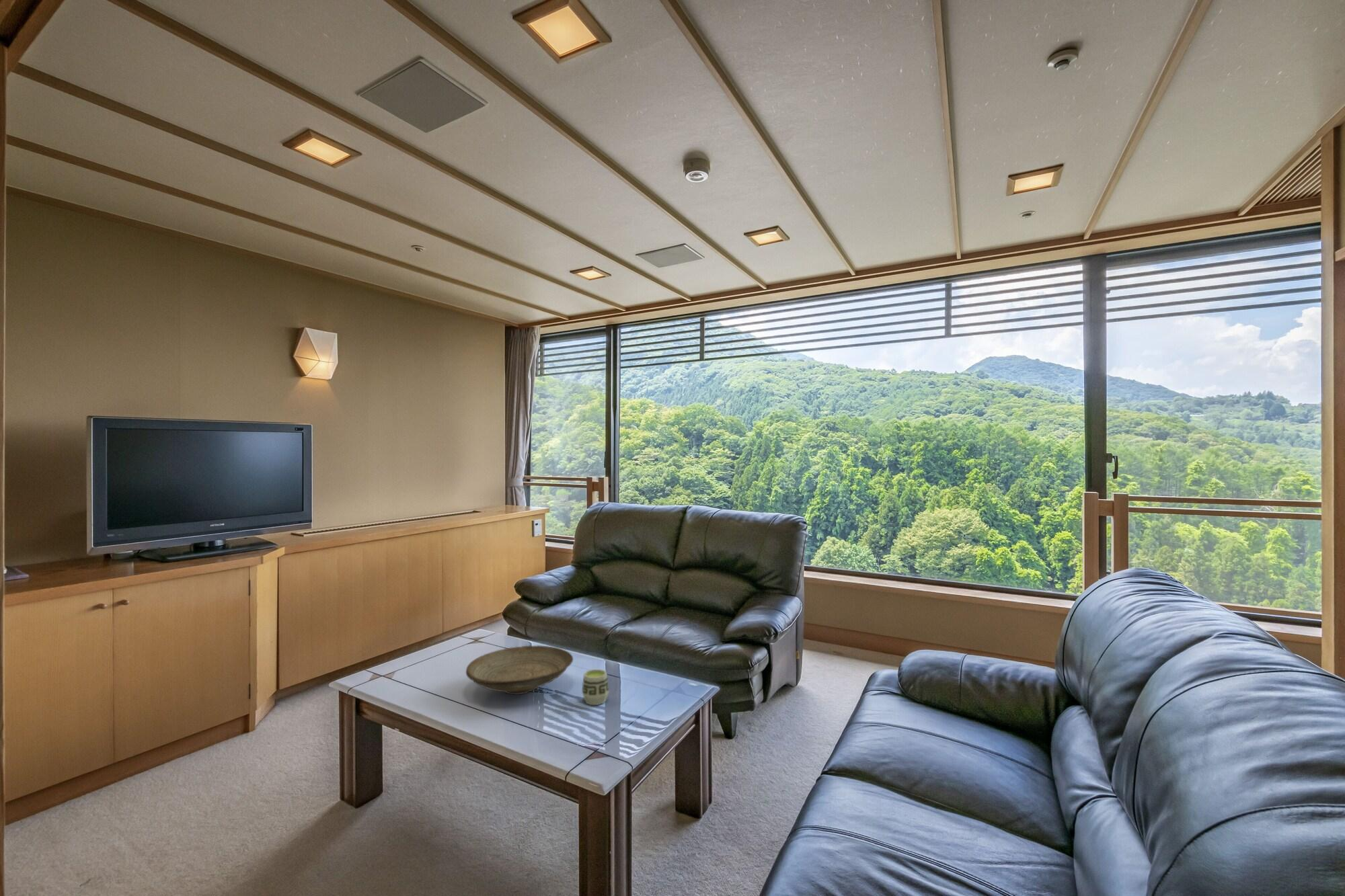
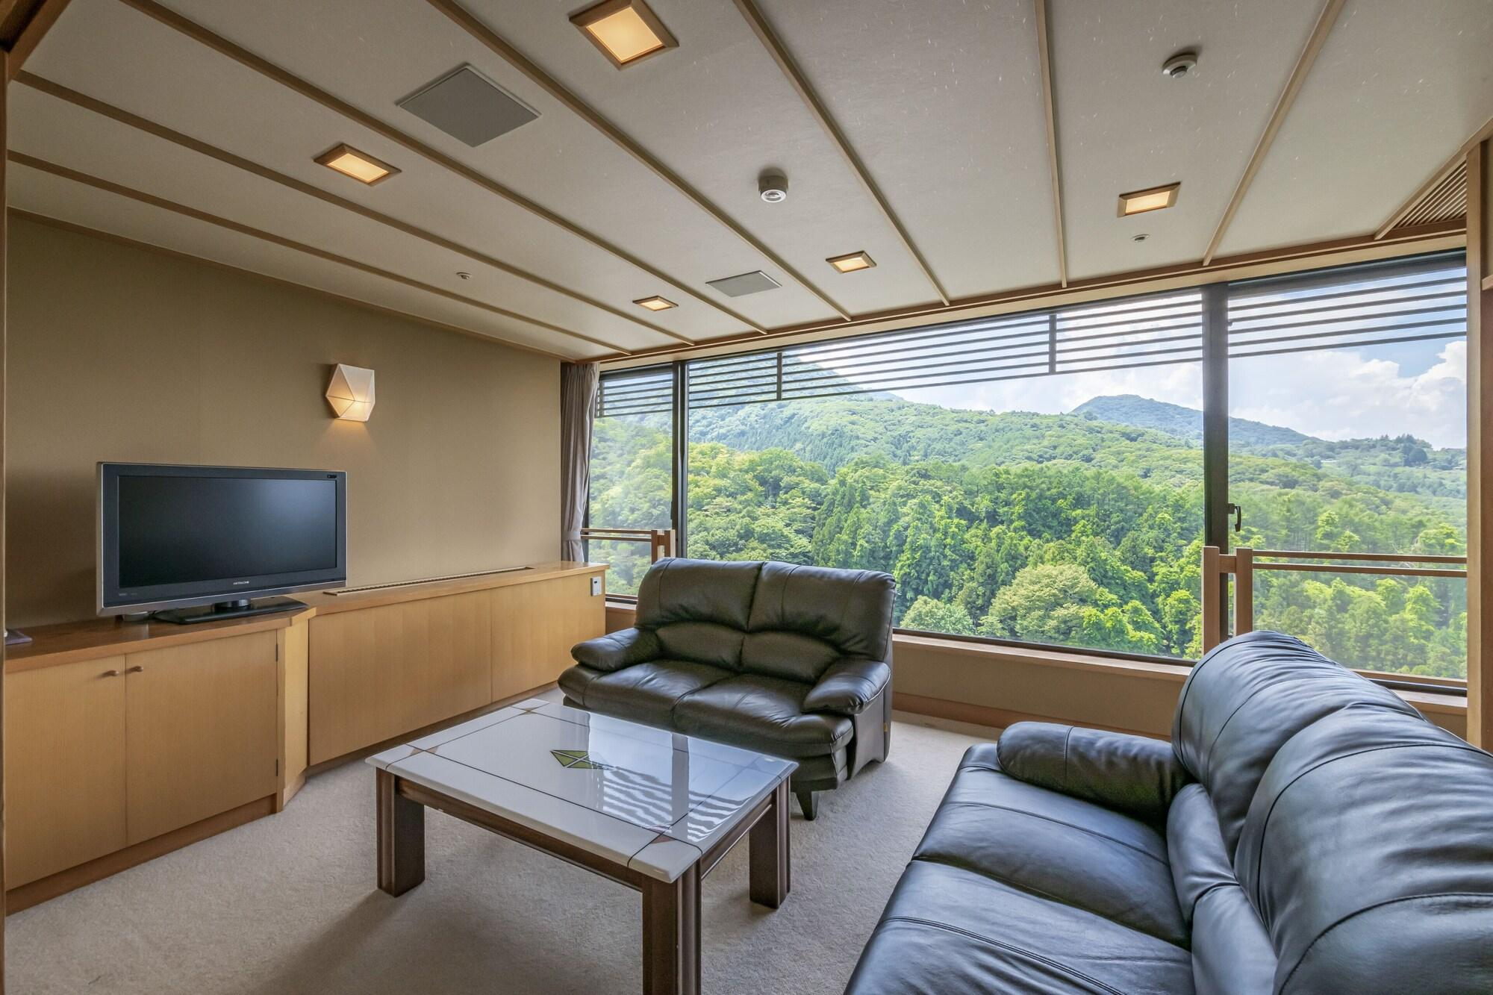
- cup (595, 687)
- decorative bowl (521, 674)
